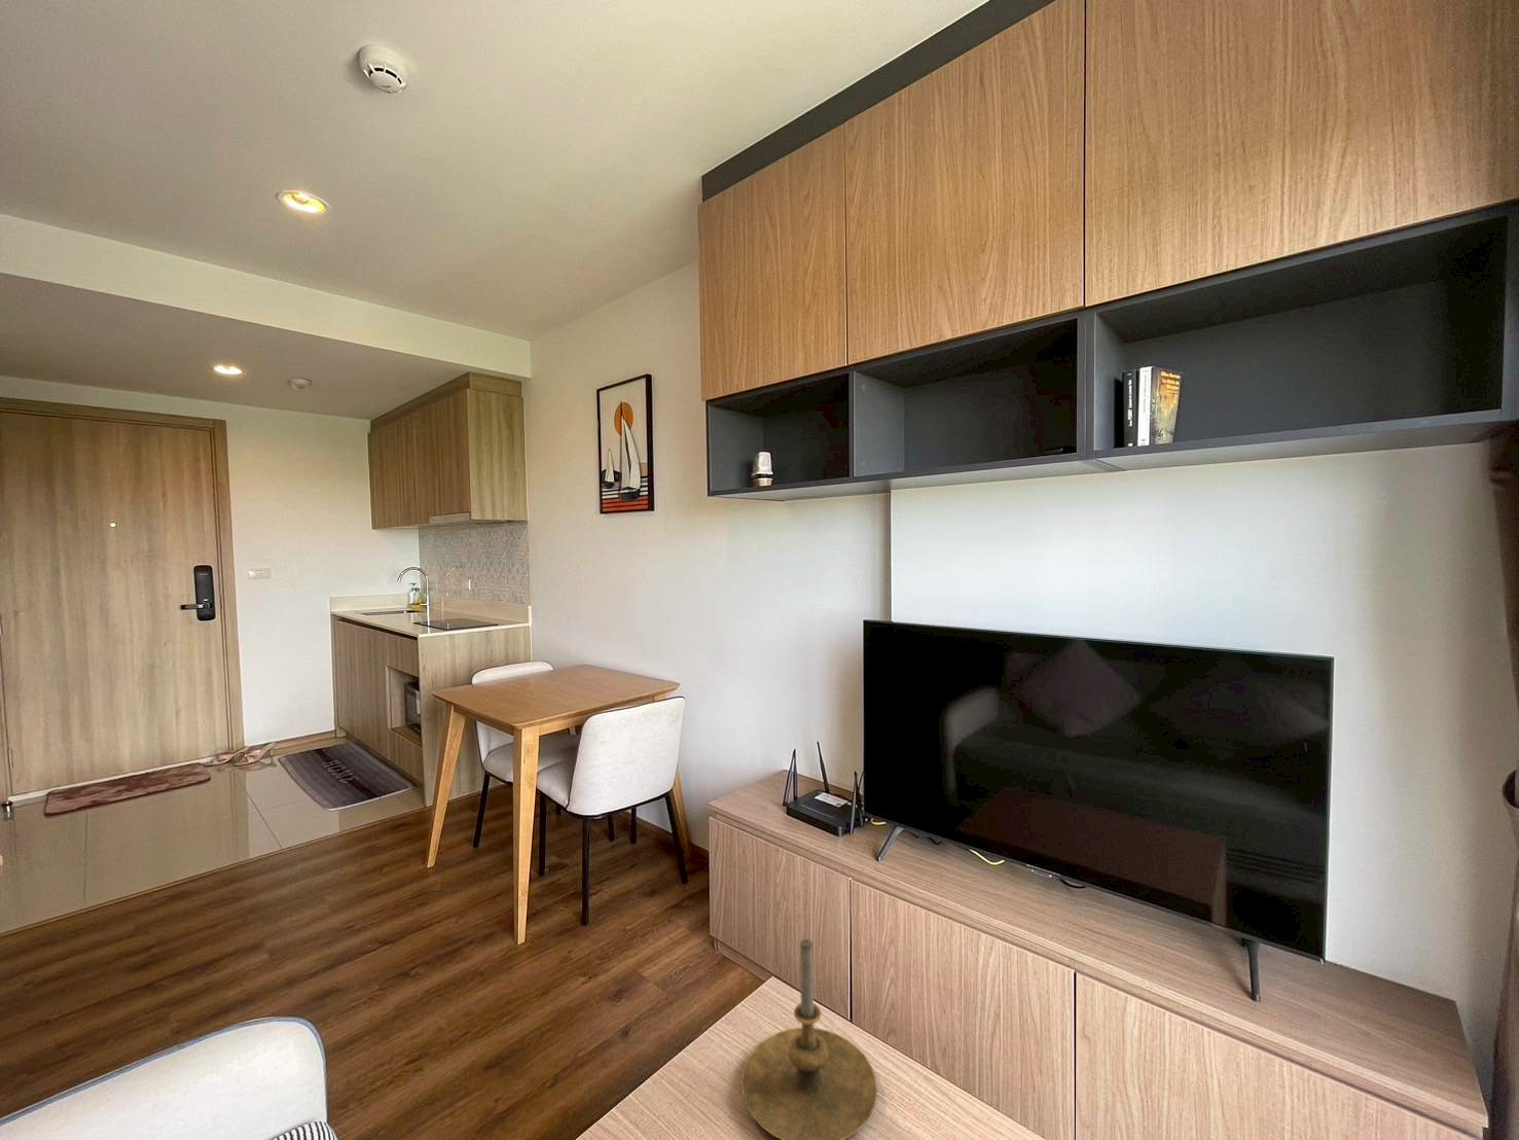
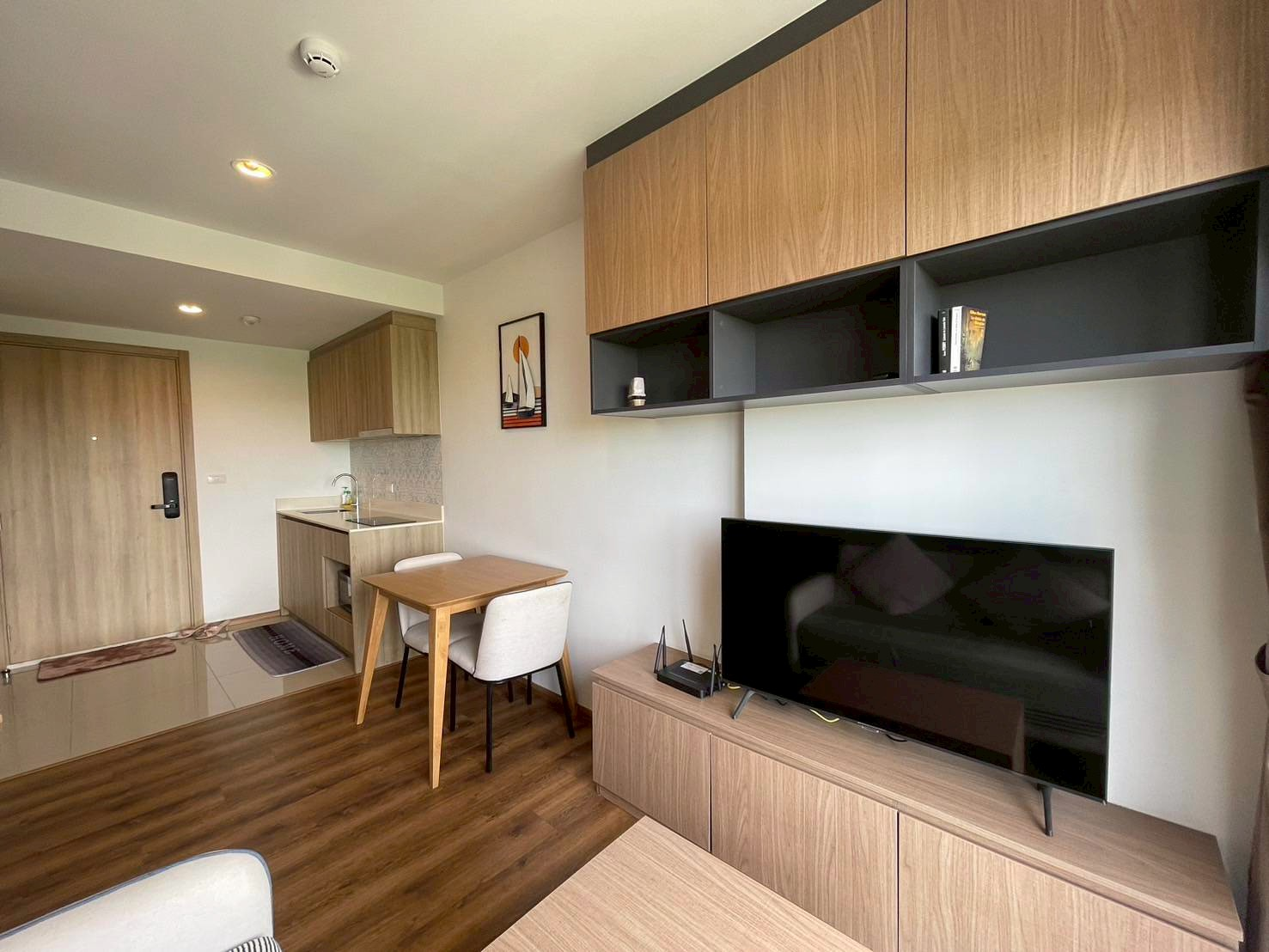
- candle holder (807, 1014)
